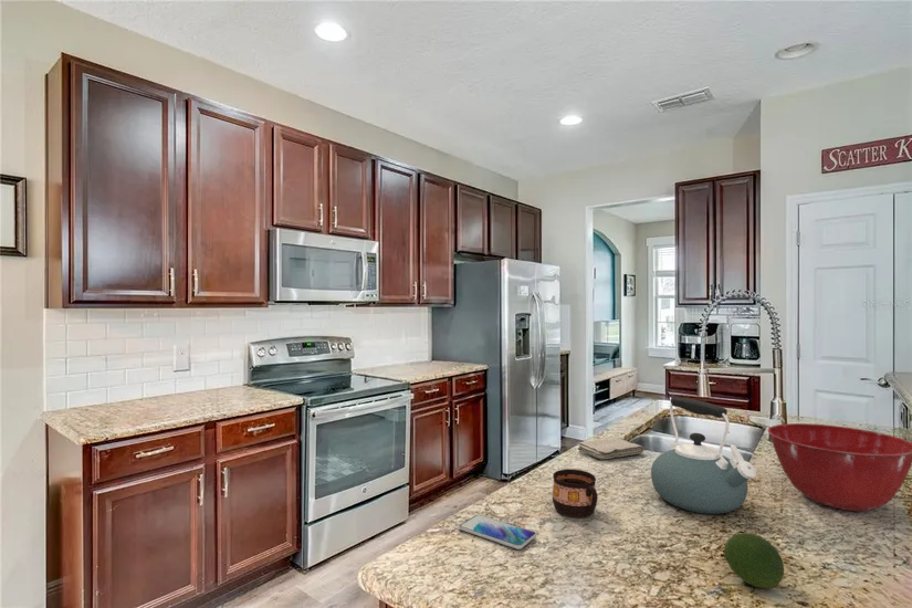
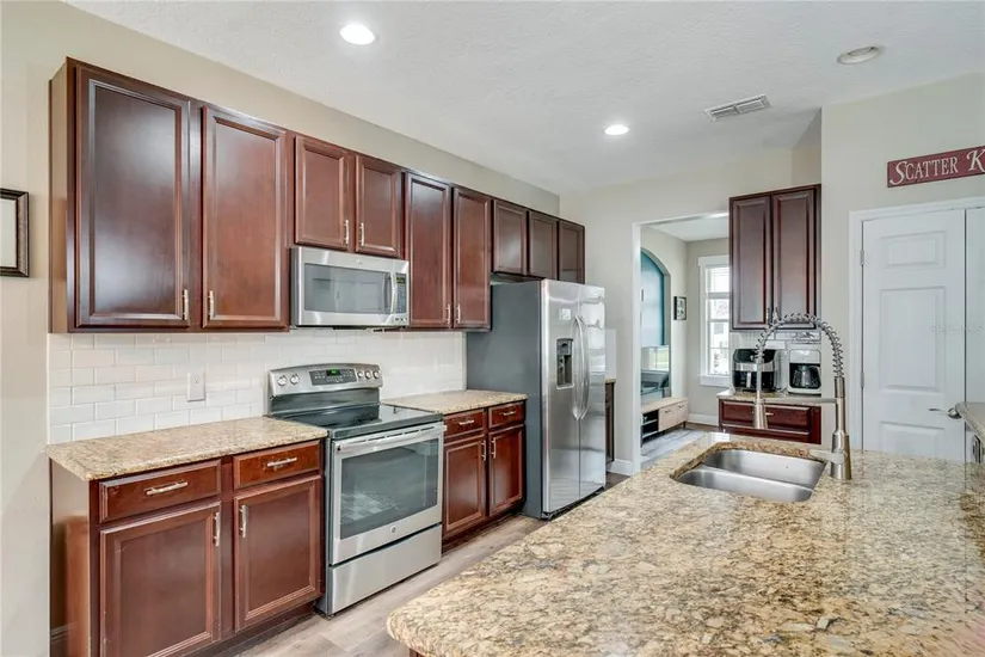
- washcloth (609, 447)
- kettle (704, 453)
- smartphone (496, 531)
- cup (574, 494)
- fruit (753, 559)
- mixing bowl (837, 468)
